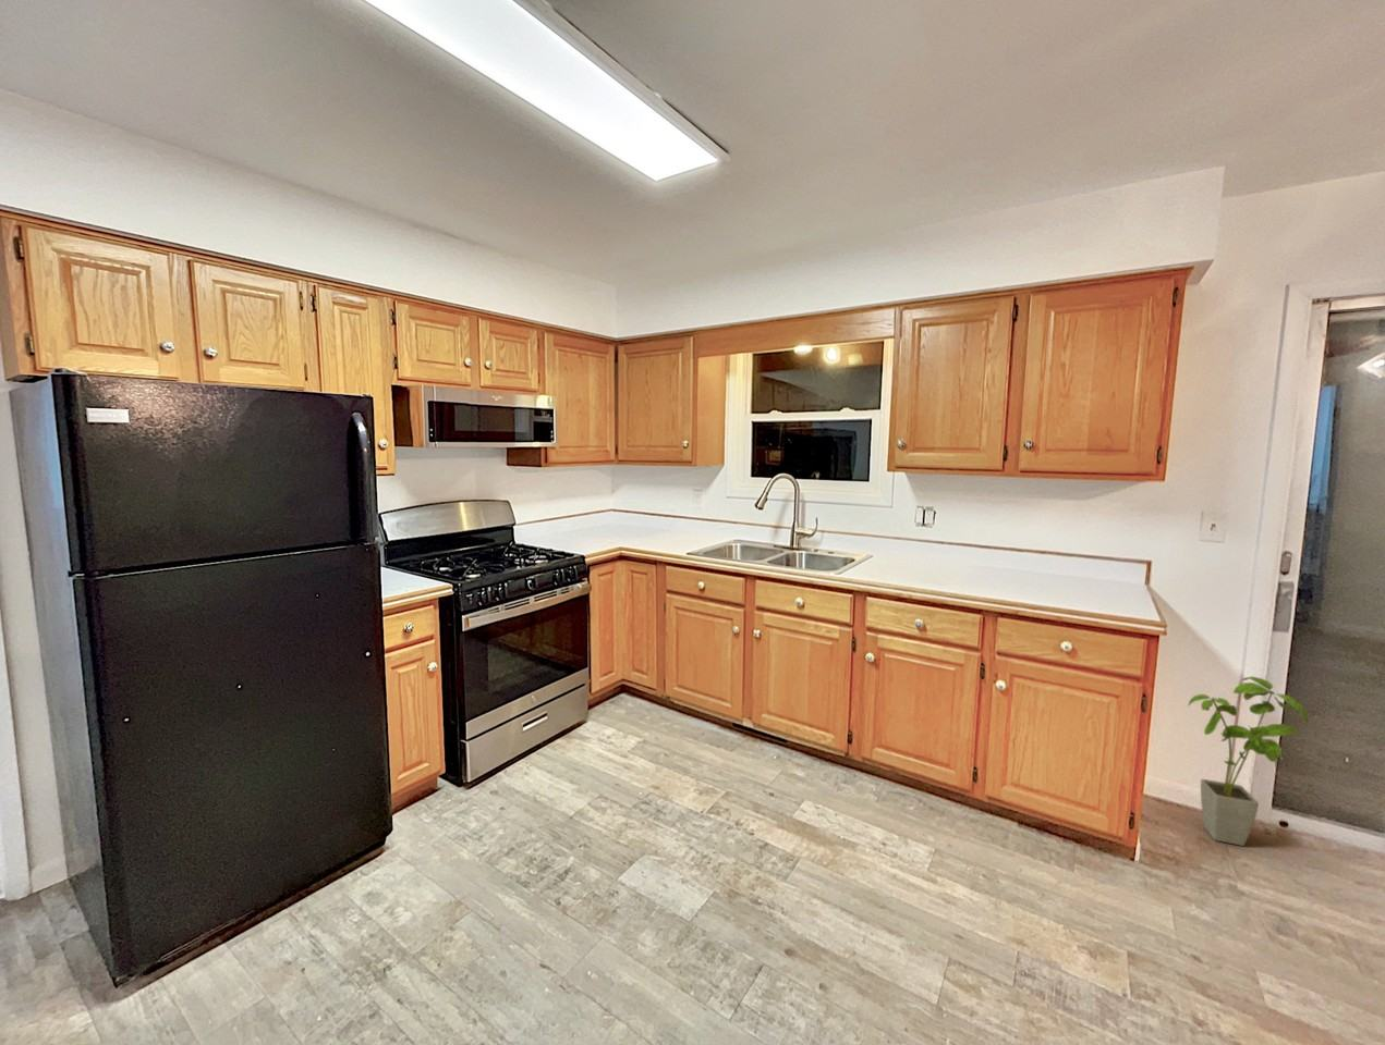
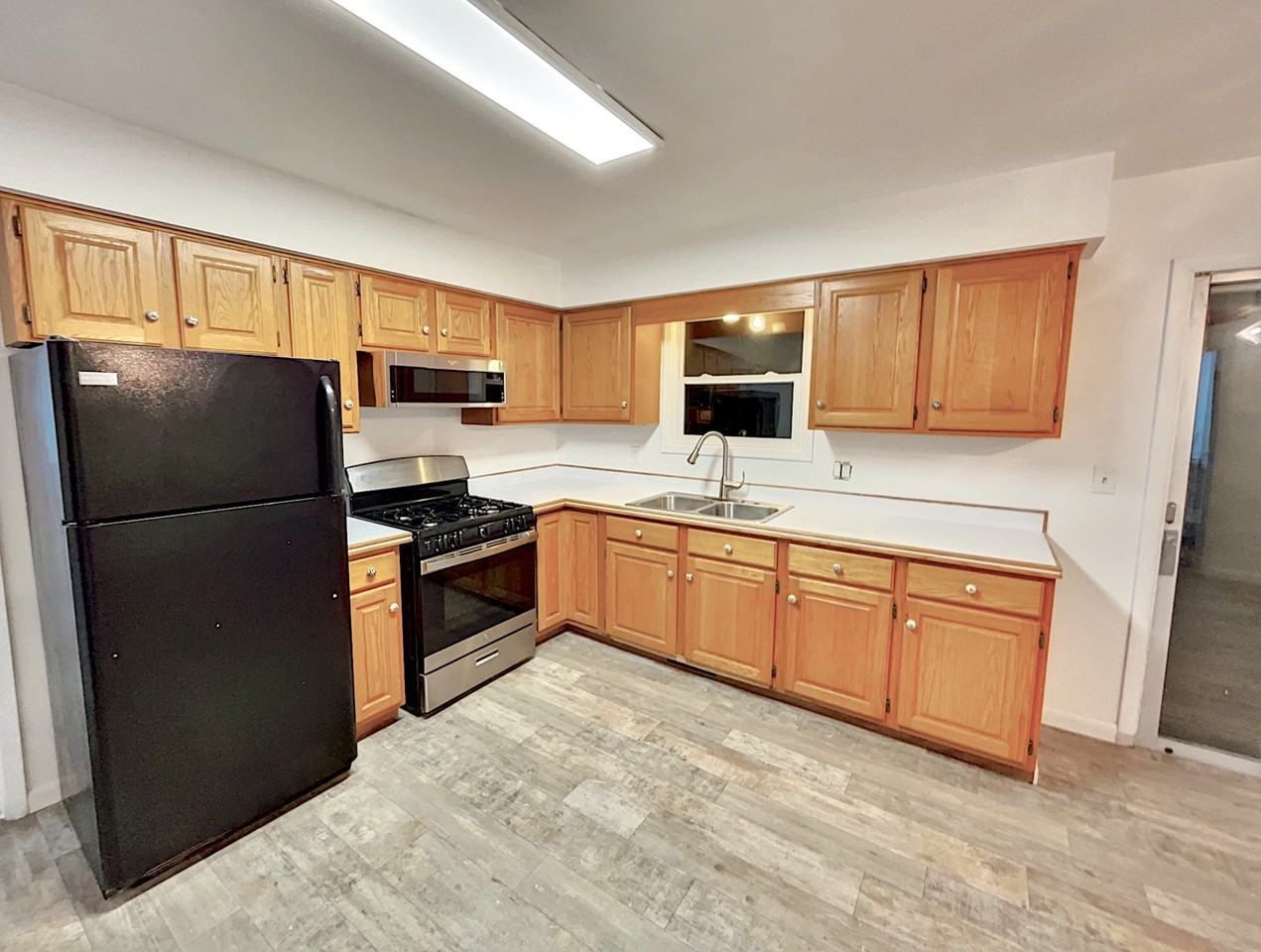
- house plant (1246, 759)
